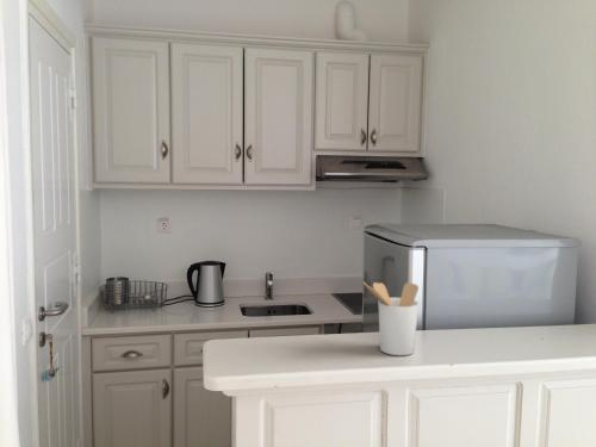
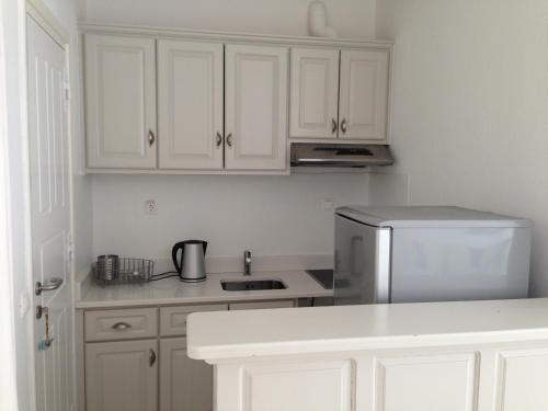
- utensil holder (389, 315)
